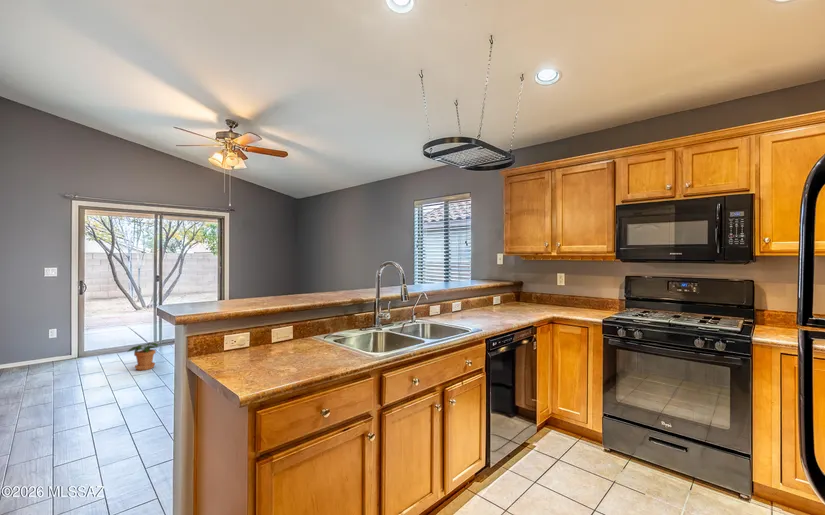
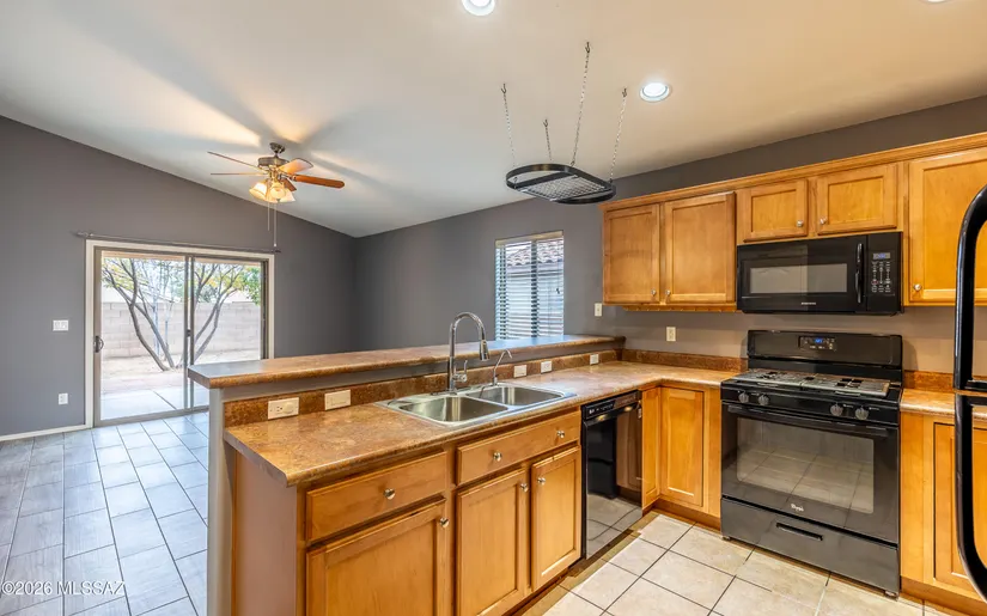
- potted plant (142, 355)
